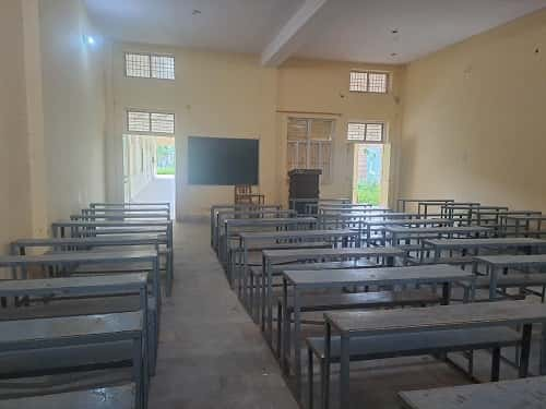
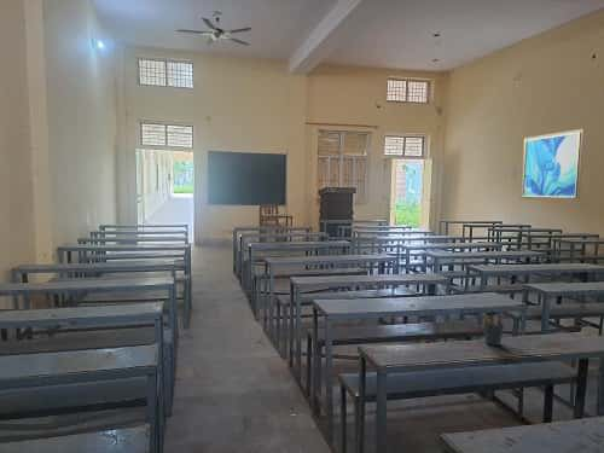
+ ceiling fan (214, 28)
+ wall art (548, 167)
+ pen holder (493, 327)
